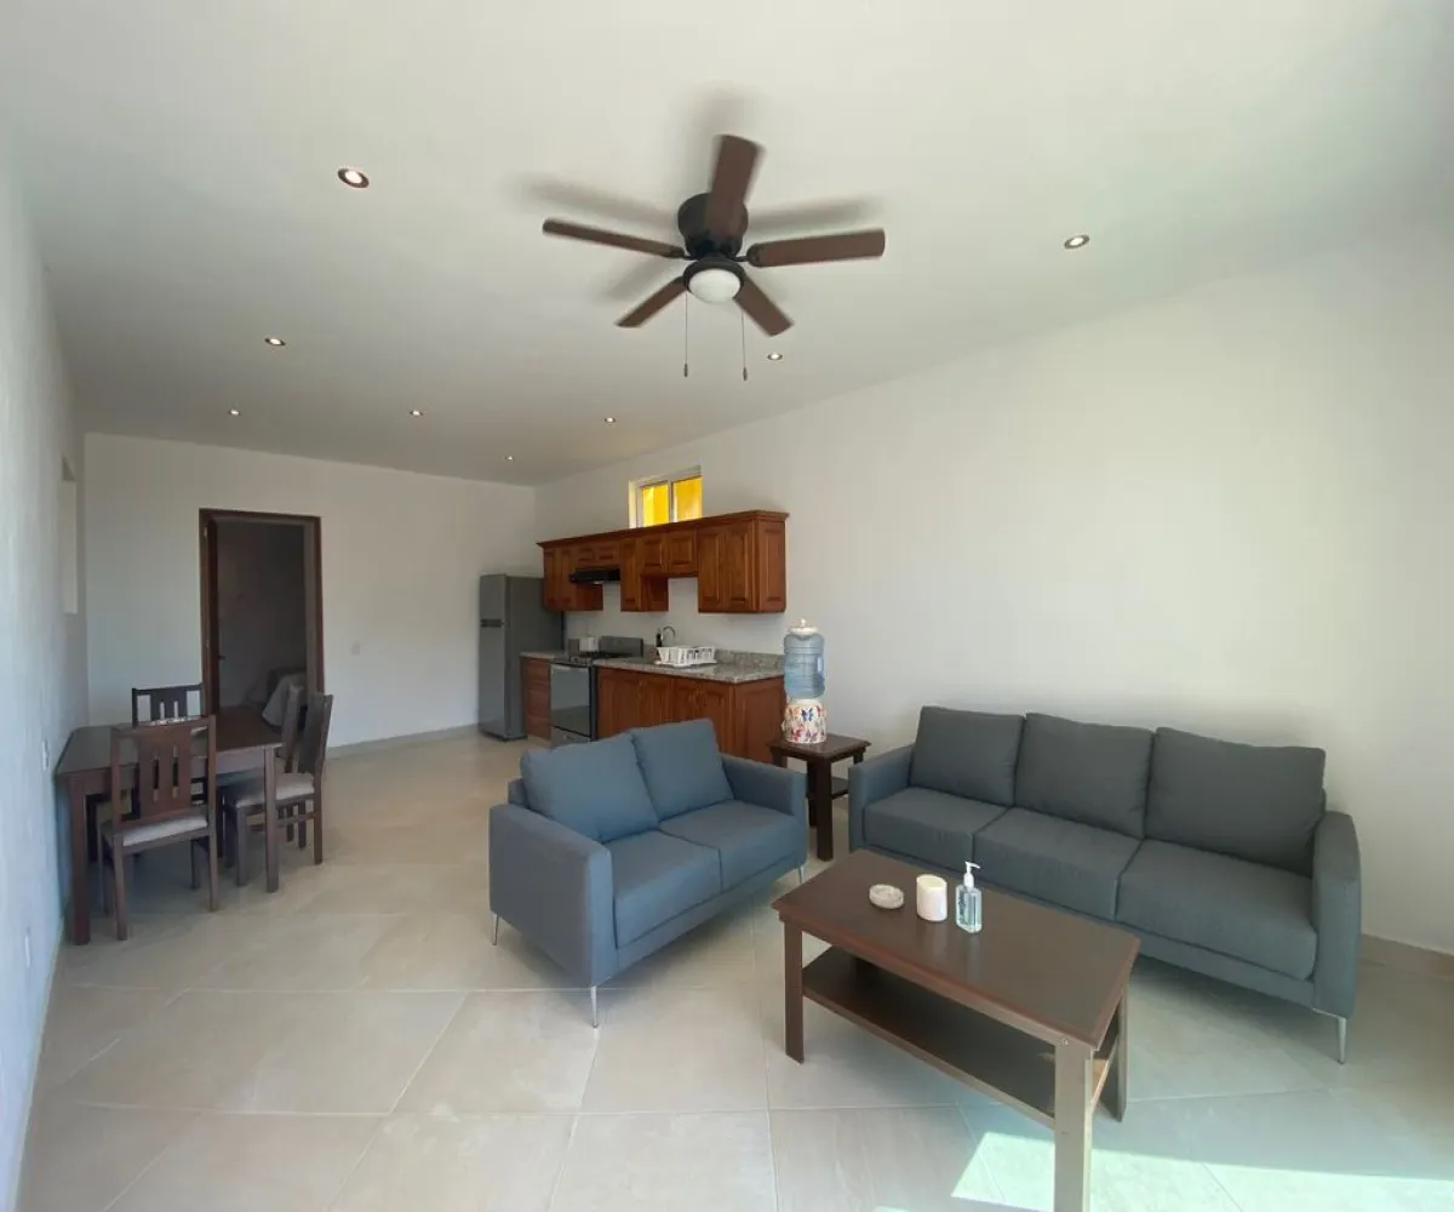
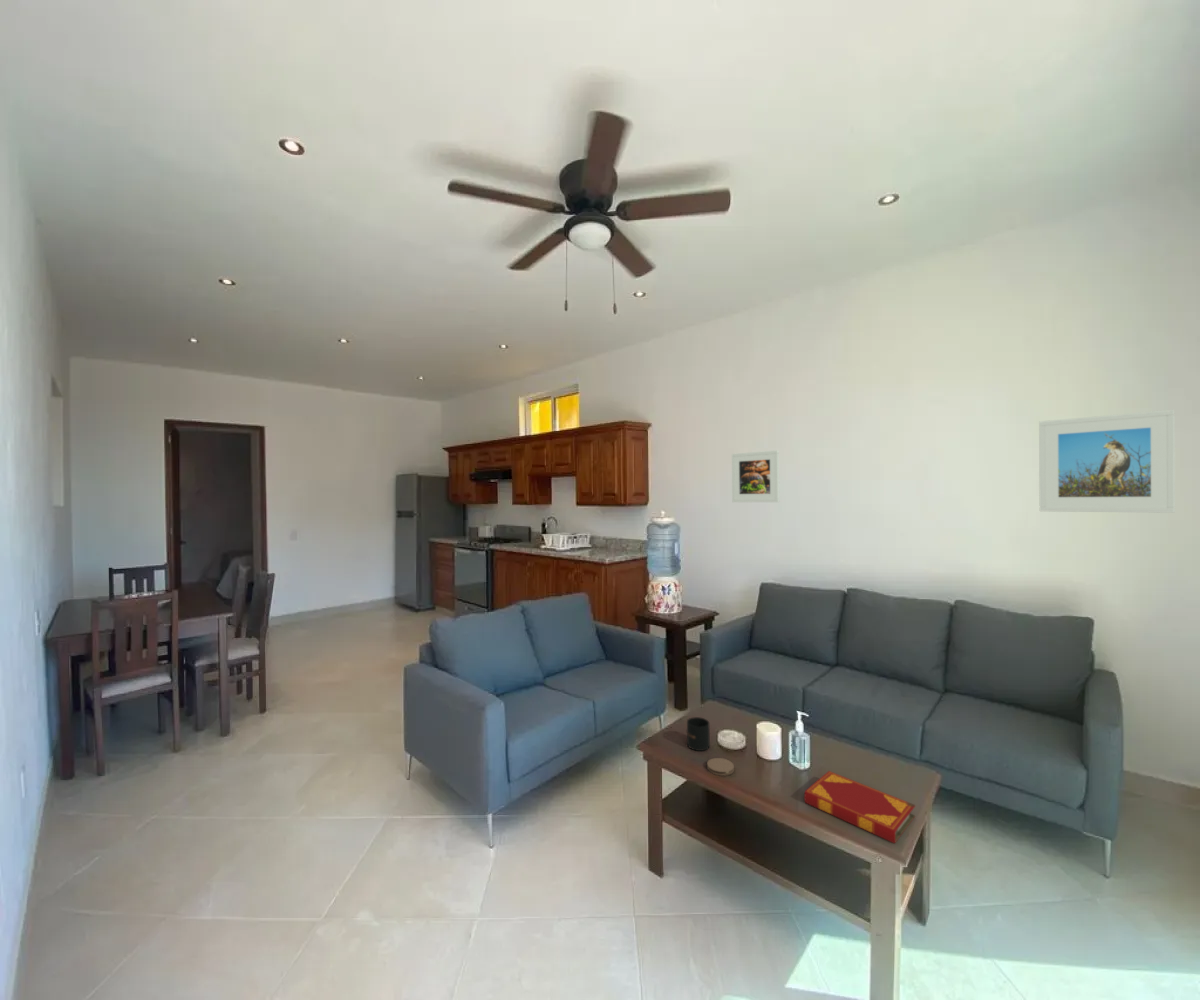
+ hardback book (858, 803)
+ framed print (1102, 464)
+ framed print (754, 477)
+ mug (697, 732)
+ coaster (720, 766)
